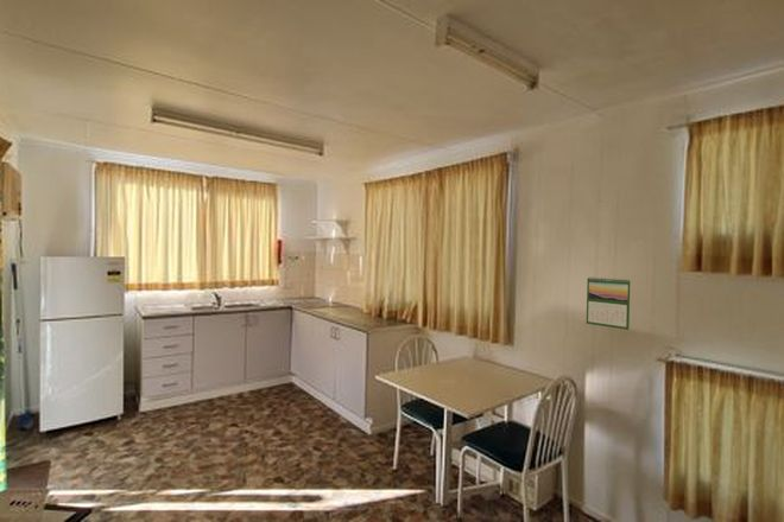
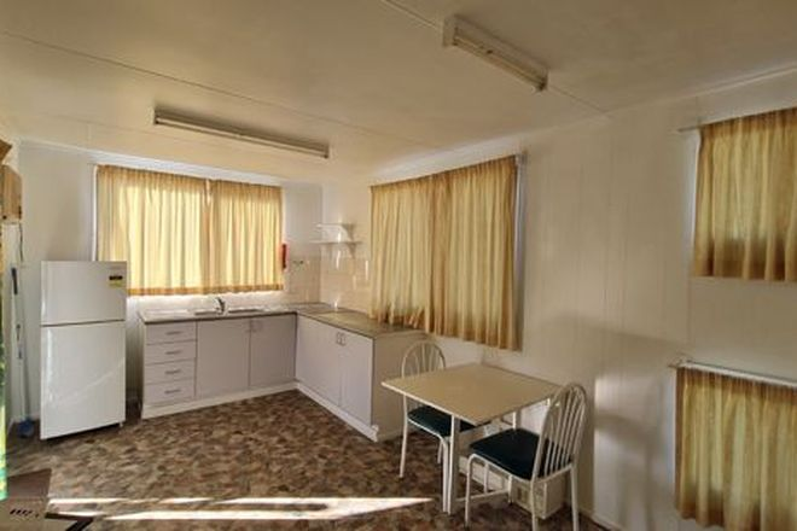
- calendar (607, 301)
